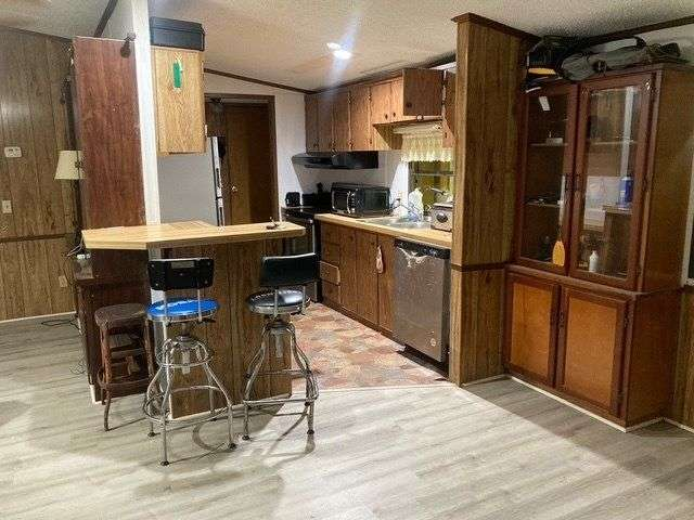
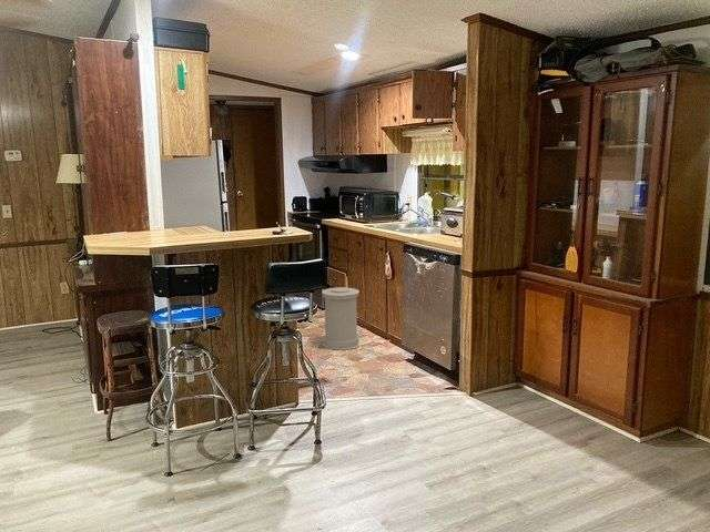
+ trash can (341, 316)
